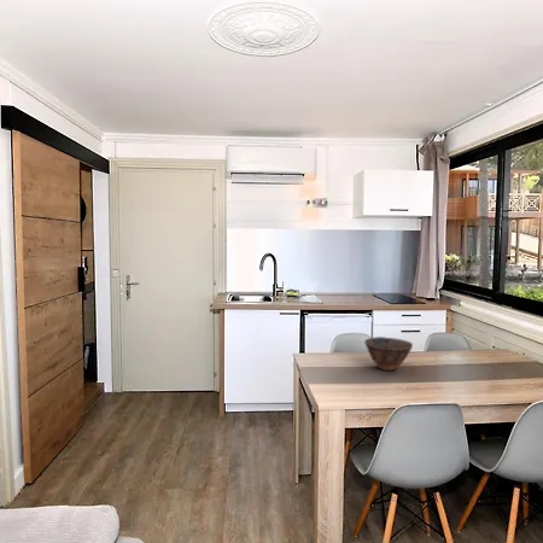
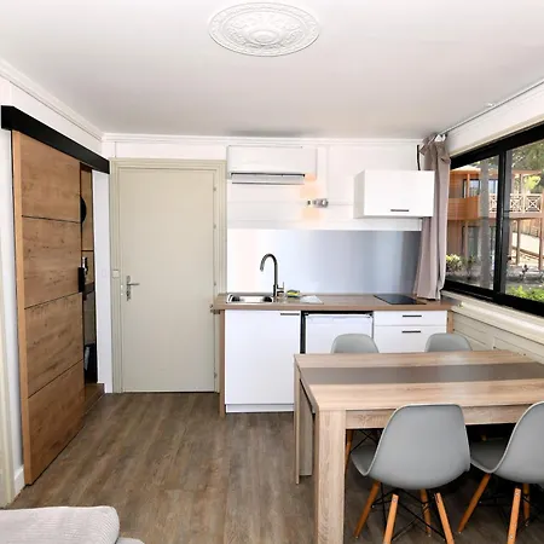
- bowl (387, 355)
